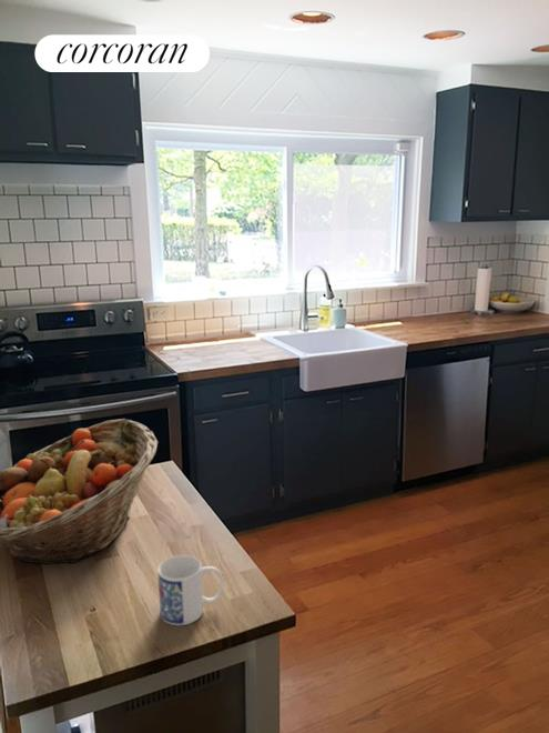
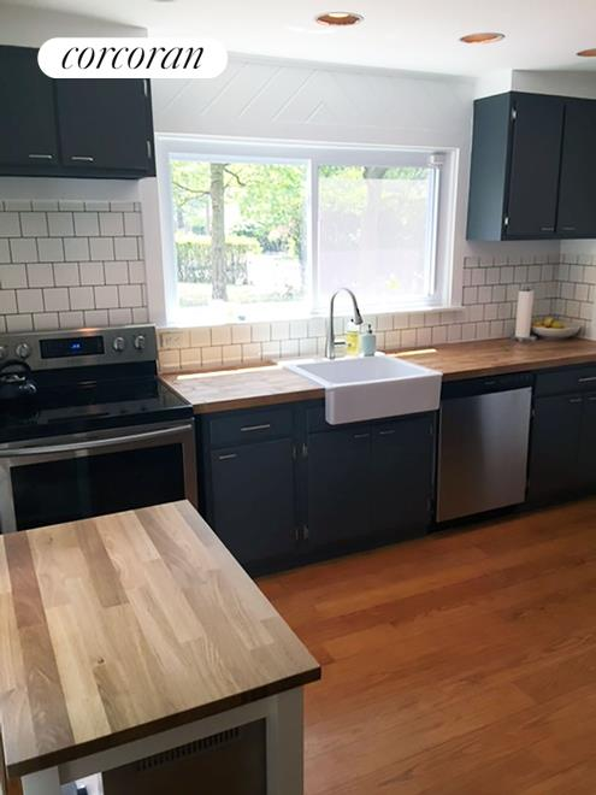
- mug (191, 586)
- fruit basket (74, 484)
